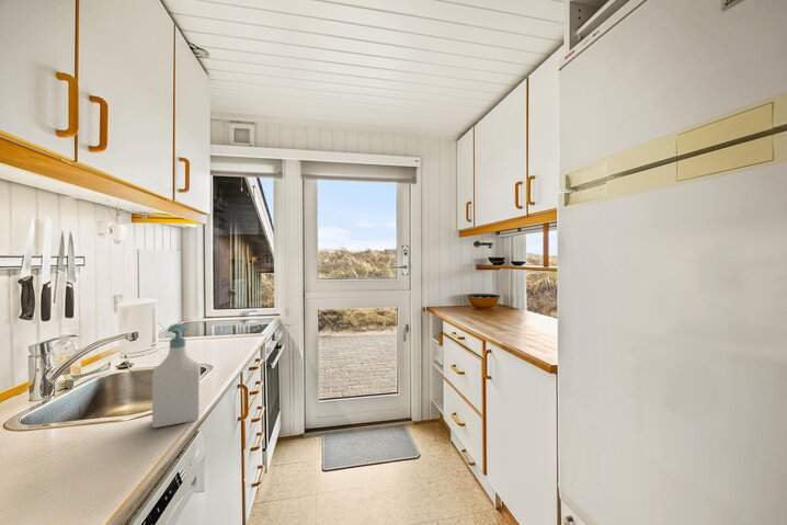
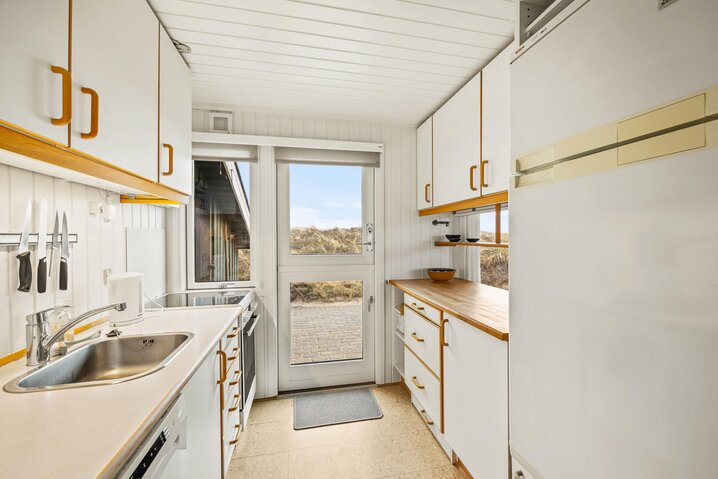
- soap bottle (176, 372)
